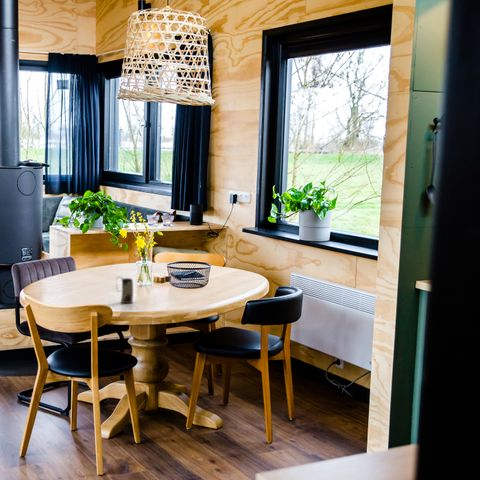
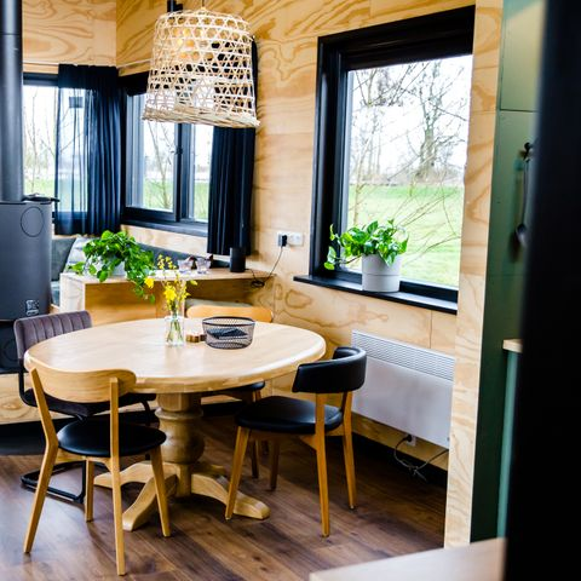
- mug (124, 289)
